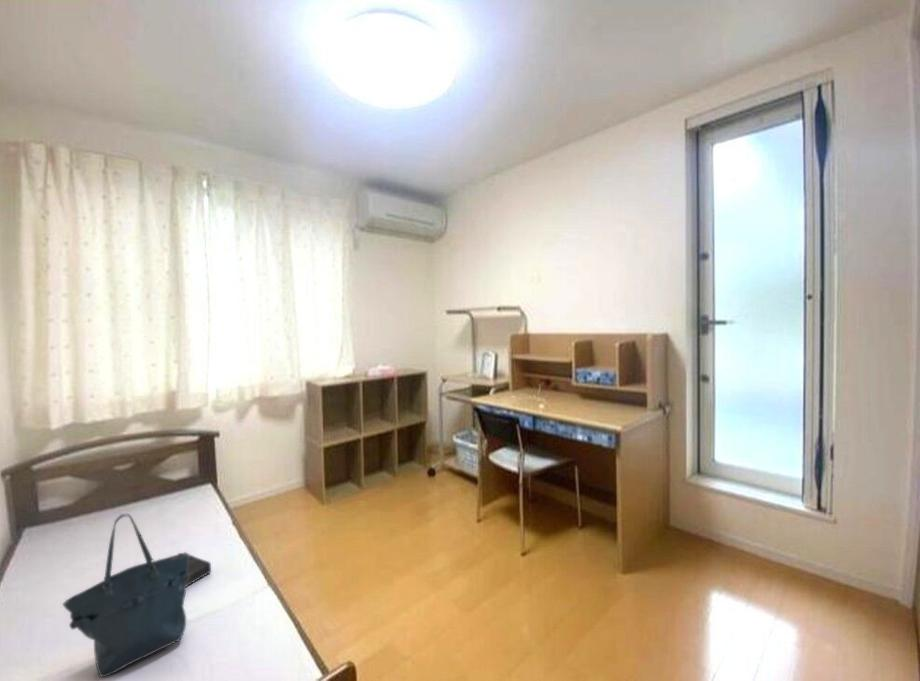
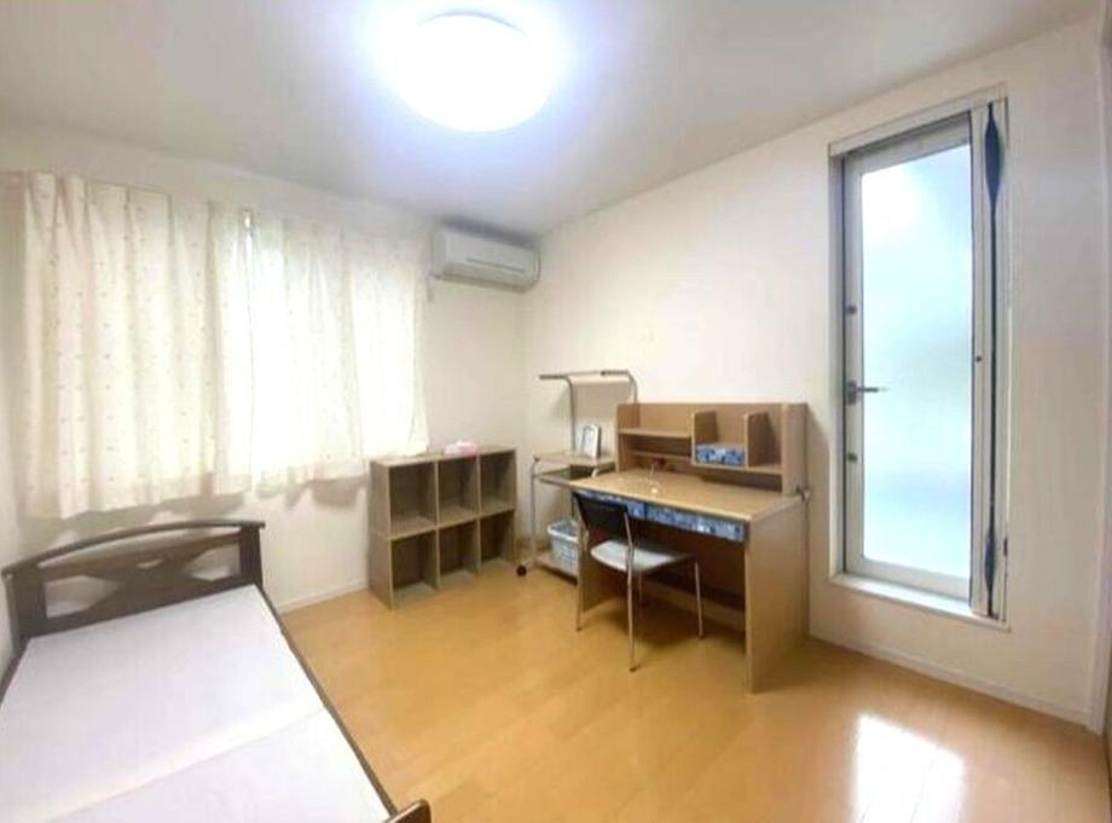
- tote bag (131, 587)
- hardback book (186, 583)
